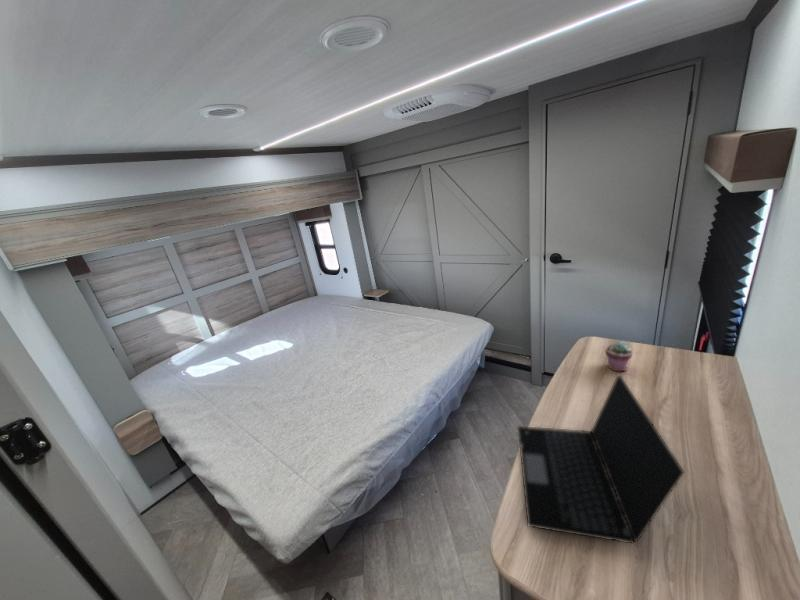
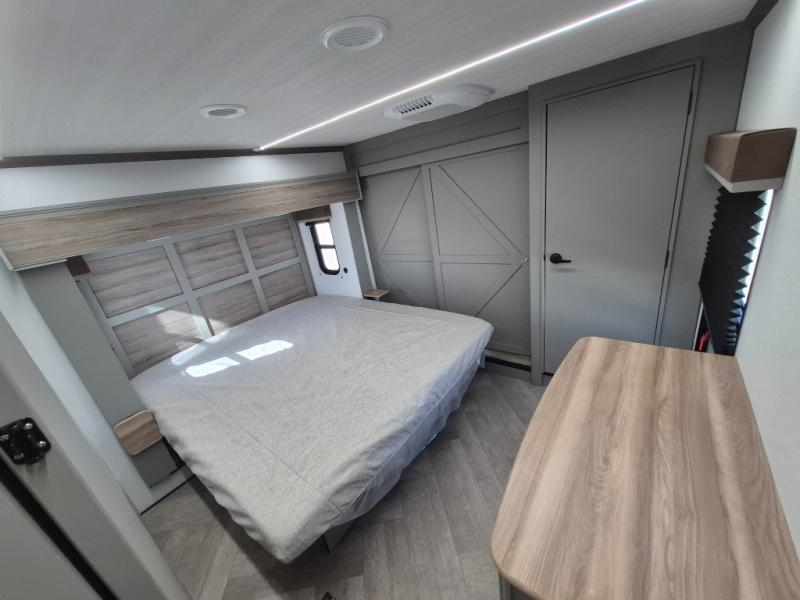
- laptop (578, 444)
- potted succulent (618, 355)
